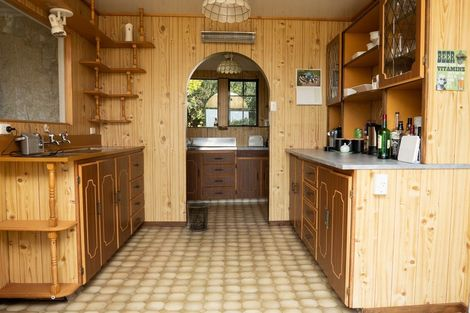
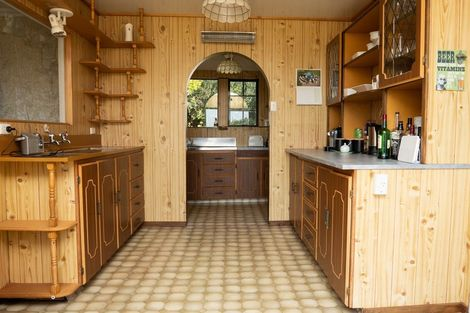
- waste bin (198, 216)
